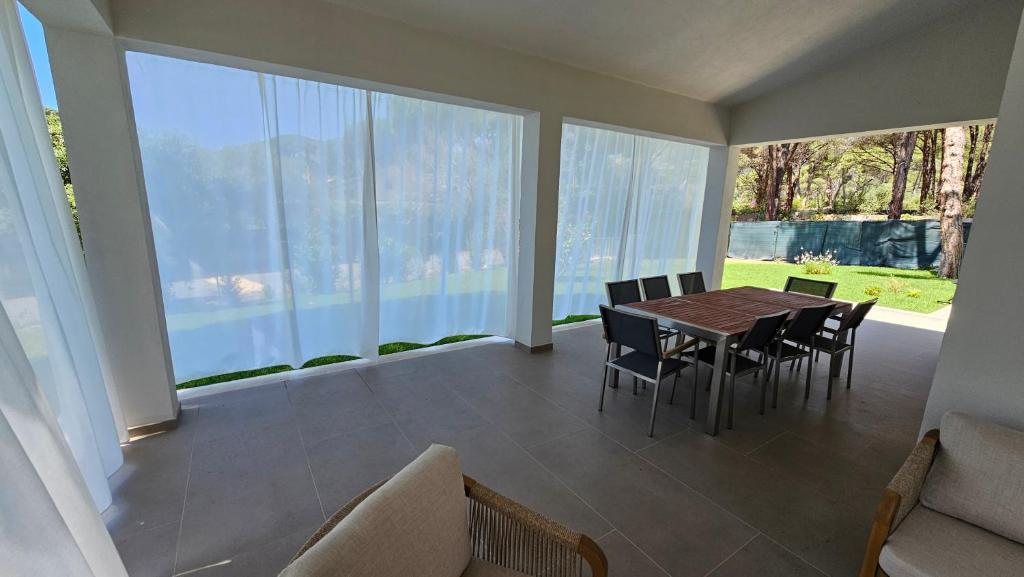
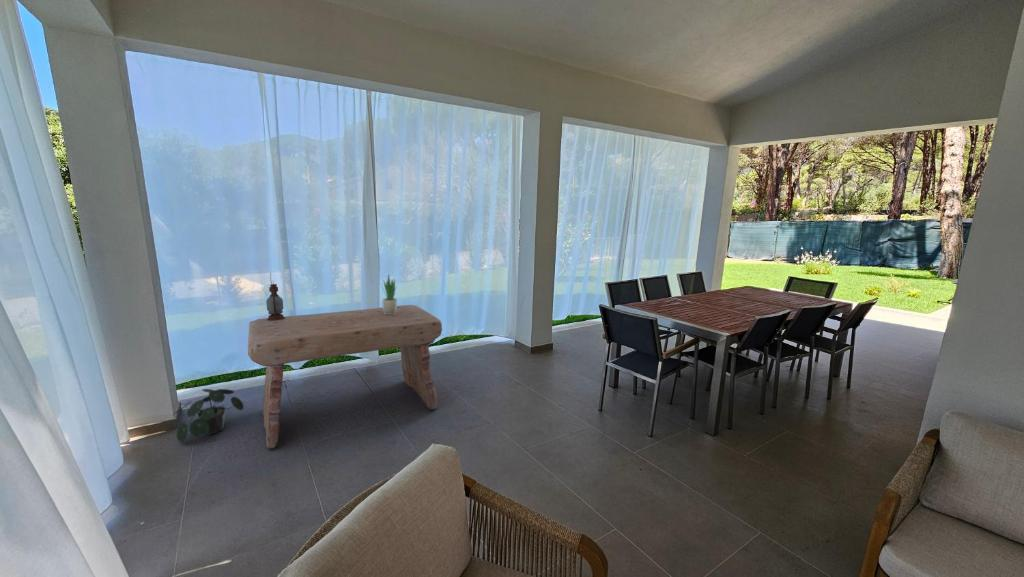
+ lantern (274, 295)
+ potted plant (390, 293)
+ step stool (347, 354)
+ potted plant (208, 410)
